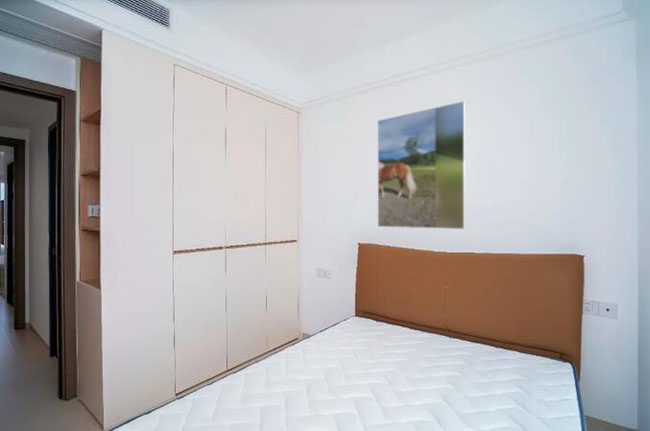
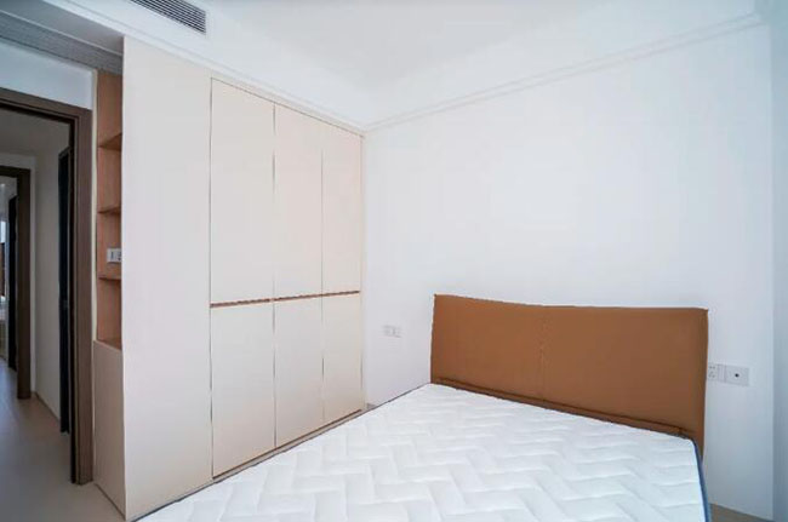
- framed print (417, 169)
